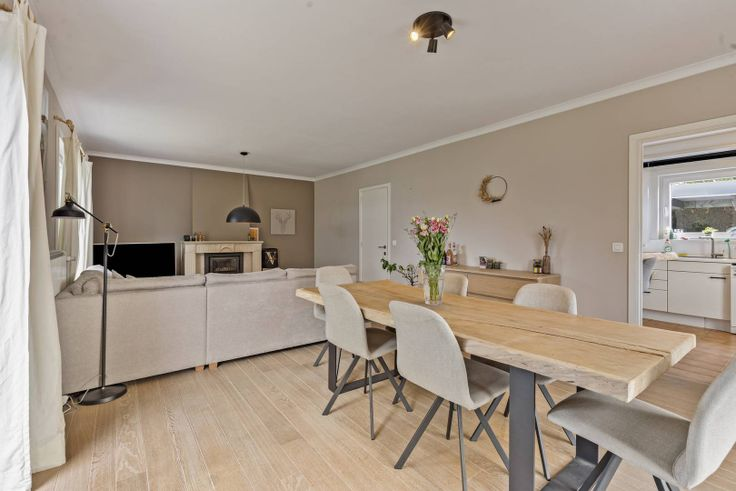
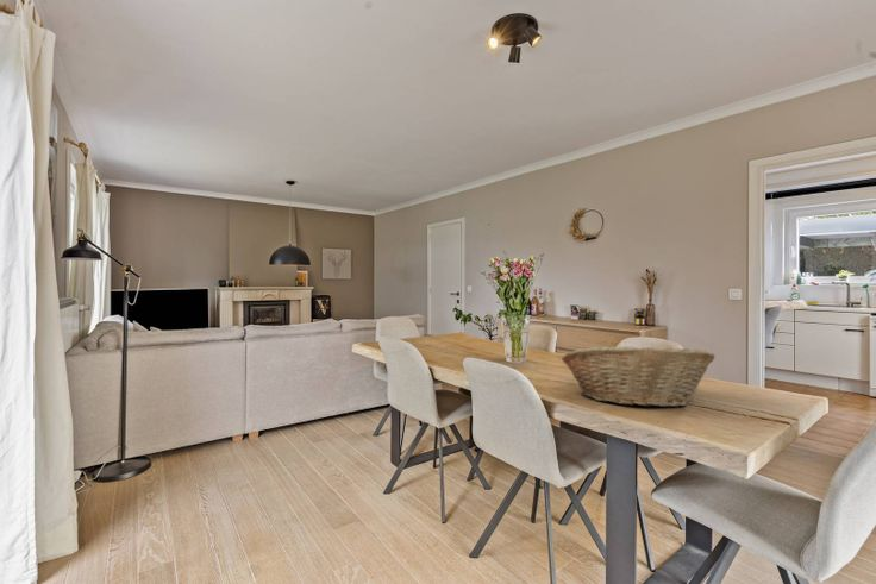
+ fruit basket (633, 369)
